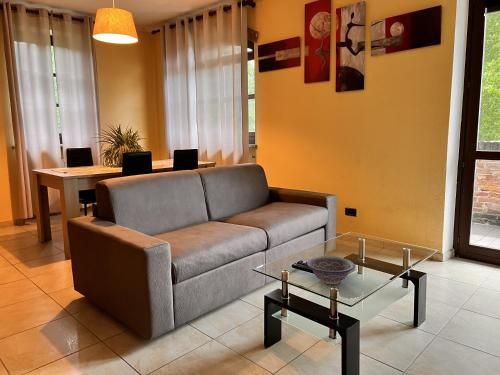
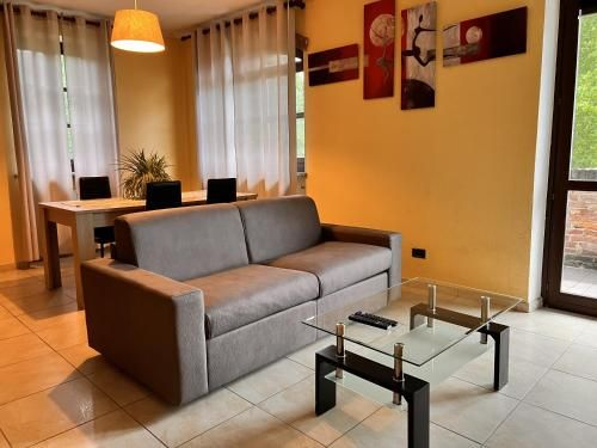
- decorative bowl (330, 272)
